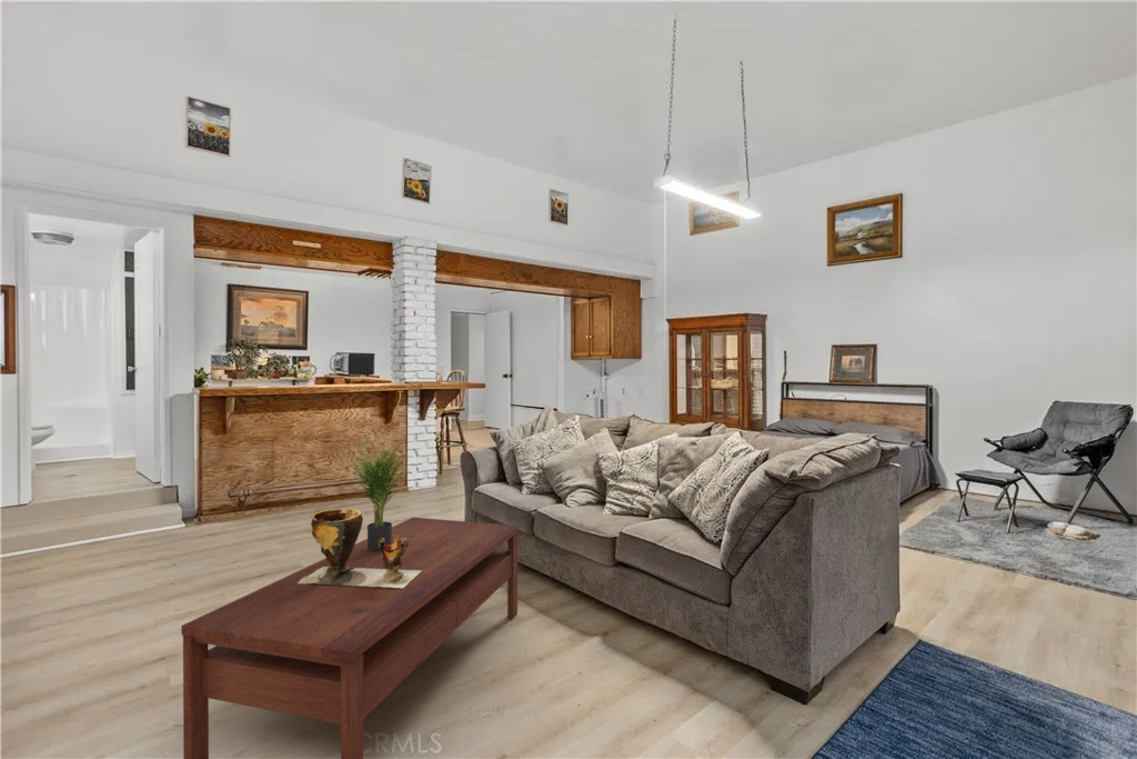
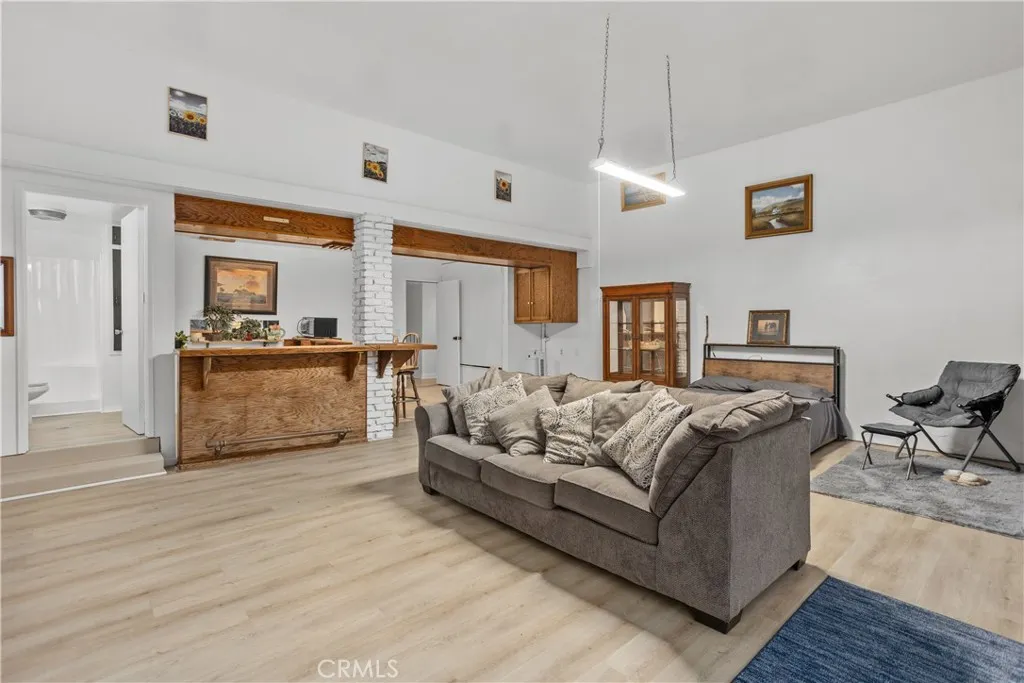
- clay pot (355, 541)
- coffee table (391, 619)
- potted plant (382, 488)
